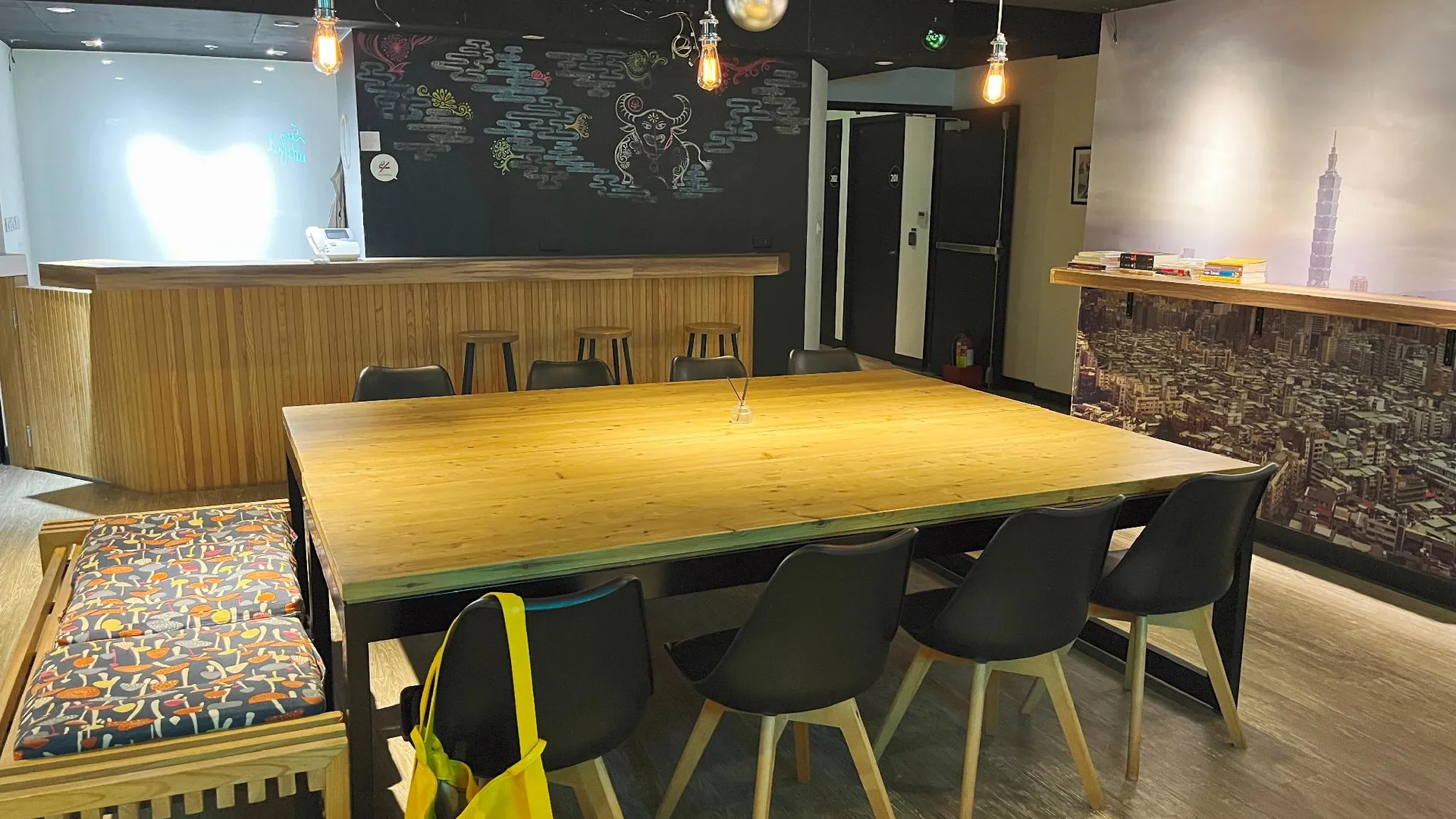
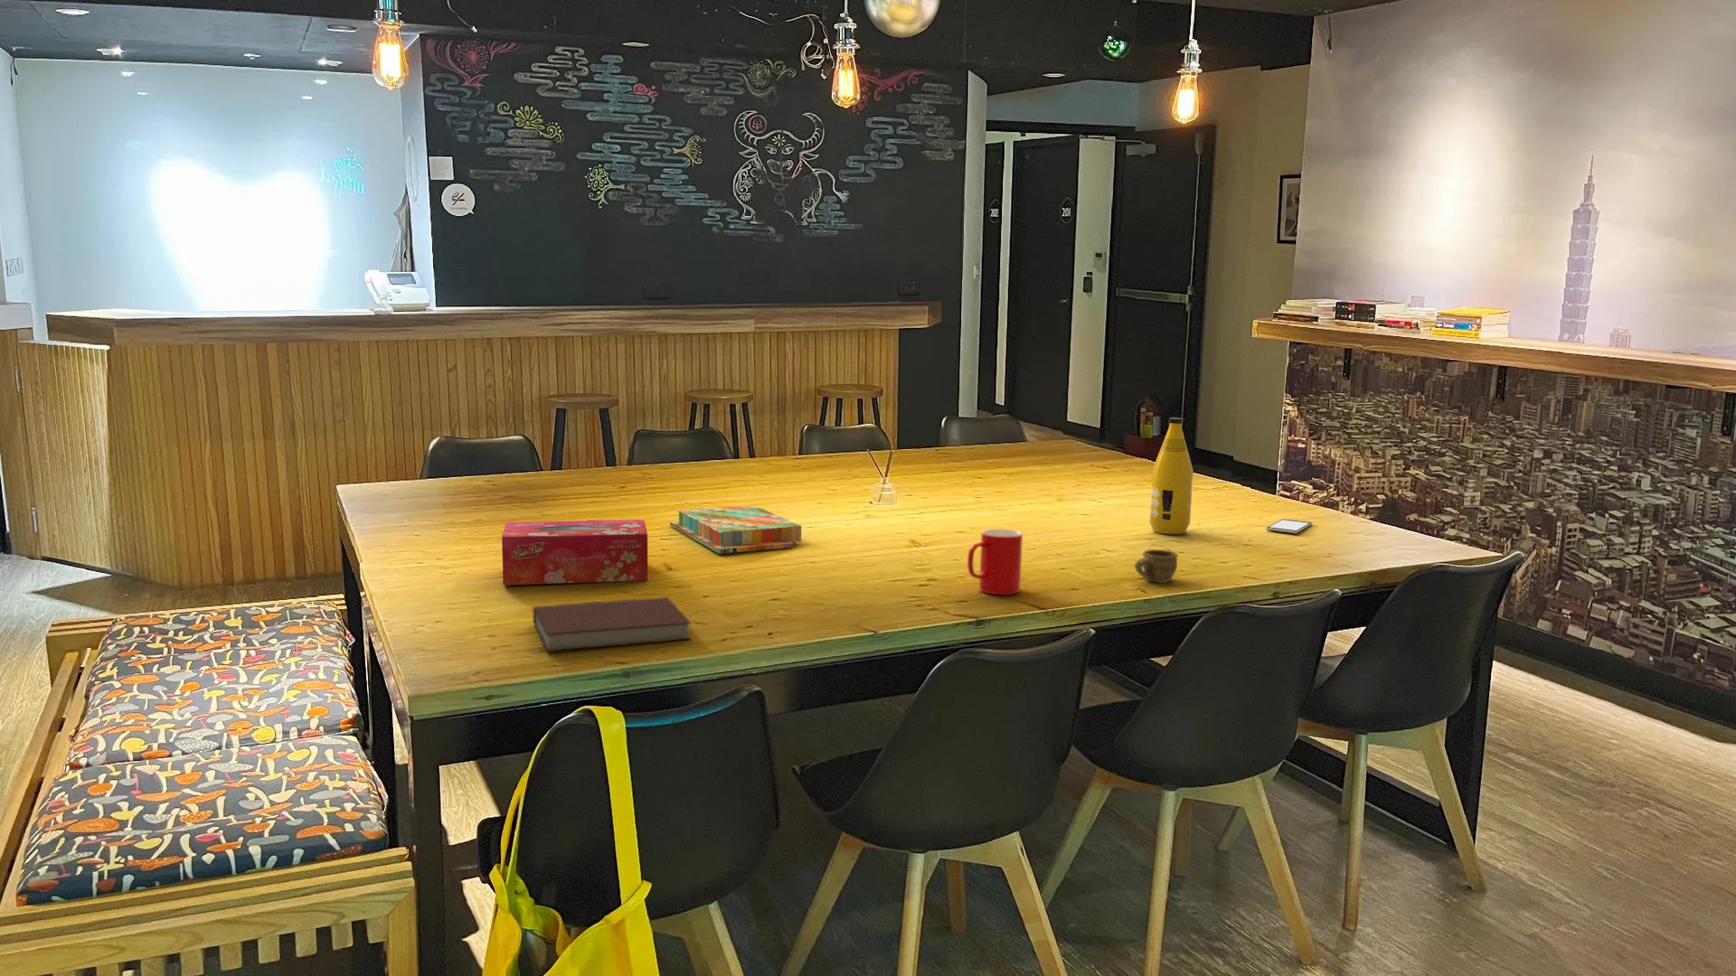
+ cup (1154, 567)
+ notebook (610, 622)
+ smartphone (1289, 526)
+ bottle (1172, 474)
+ board game (736, 526)
+ tissue box (576, 551)
+ cup (992, 561)
